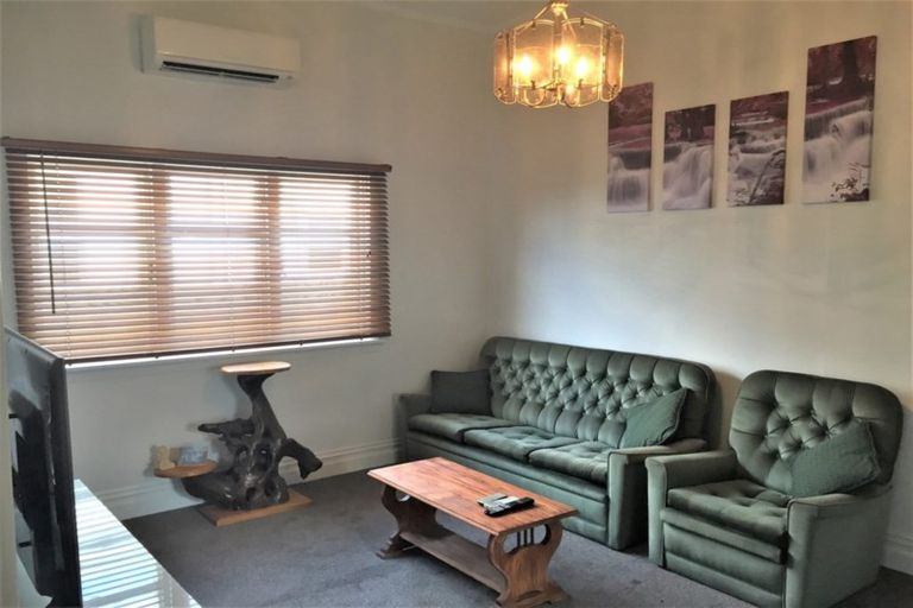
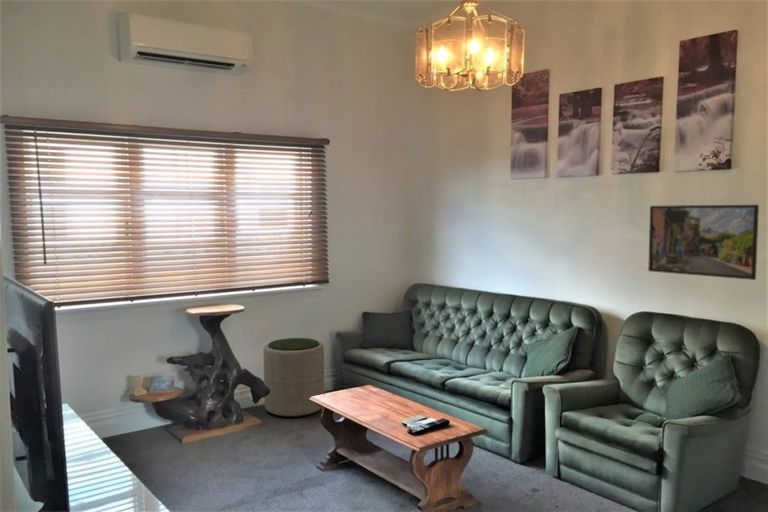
+ ottoman (294, 376)
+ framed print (699, 240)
